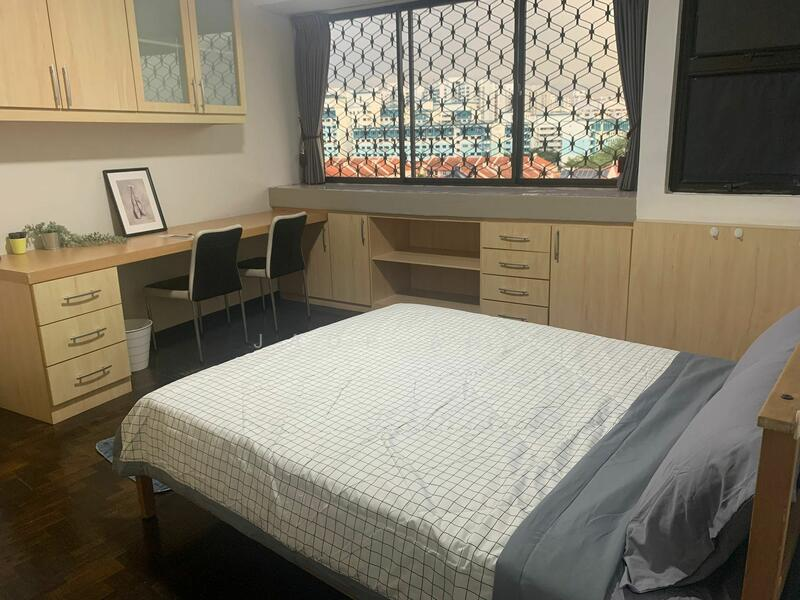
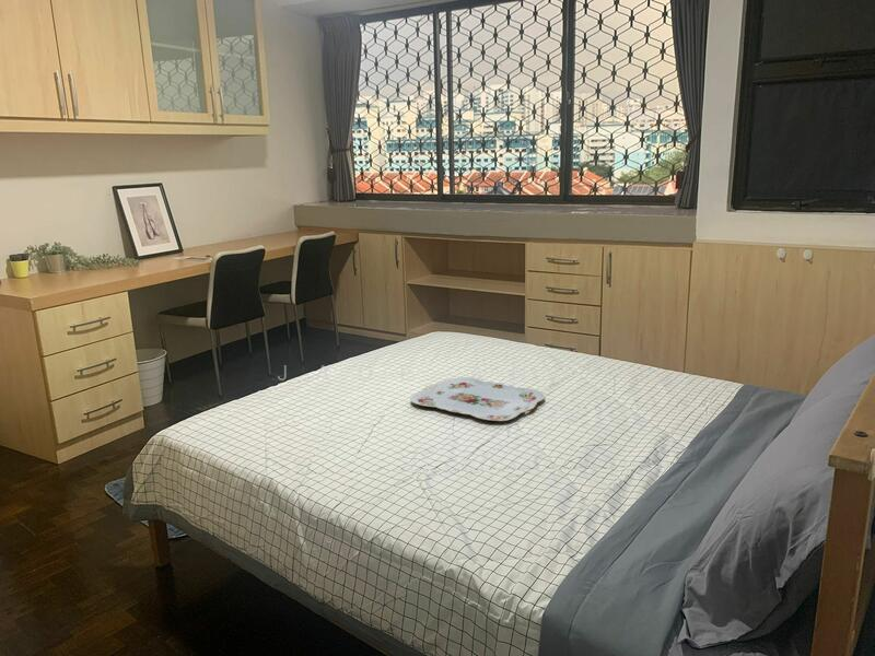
+ serving tray (477, 398)
